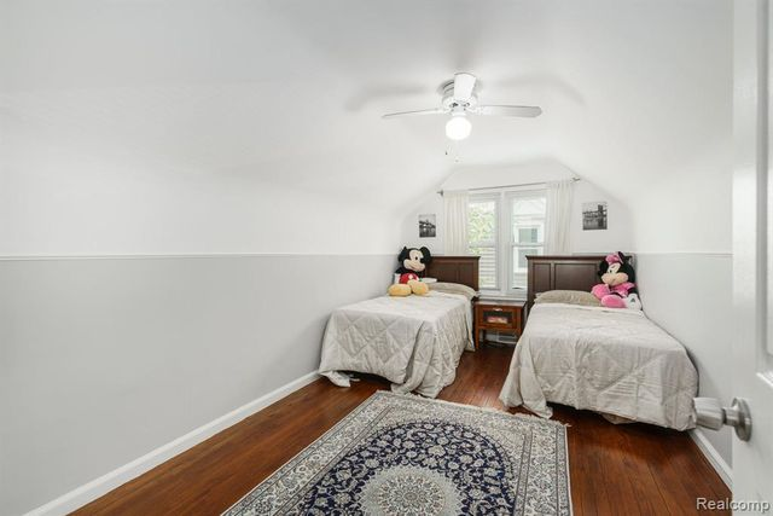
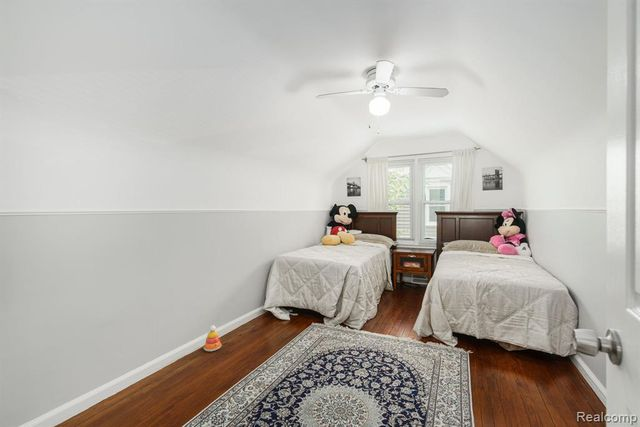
+ stacking toy (212, 337)
